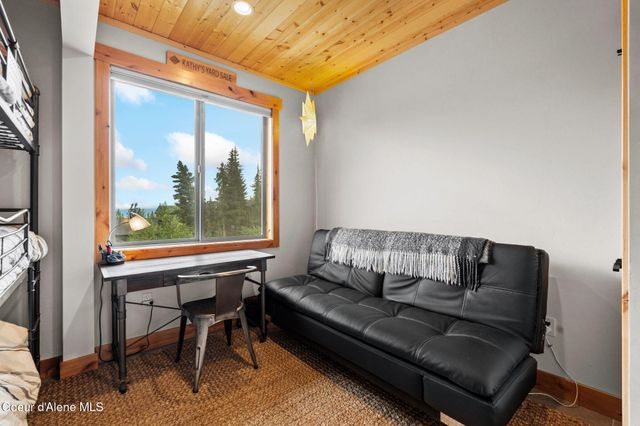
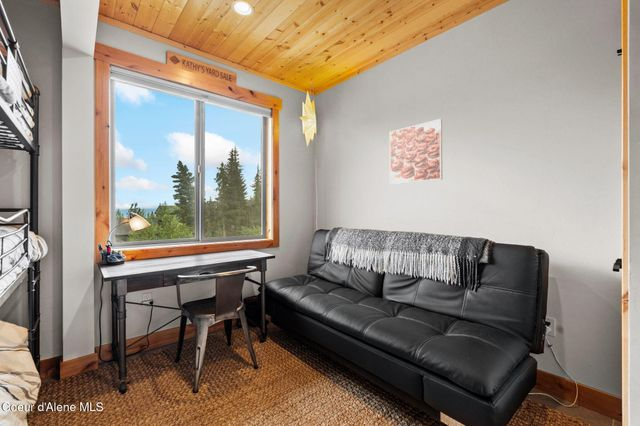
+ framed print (414, 153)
